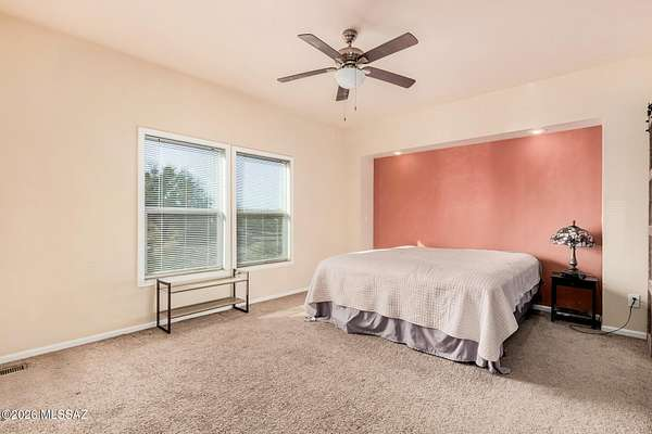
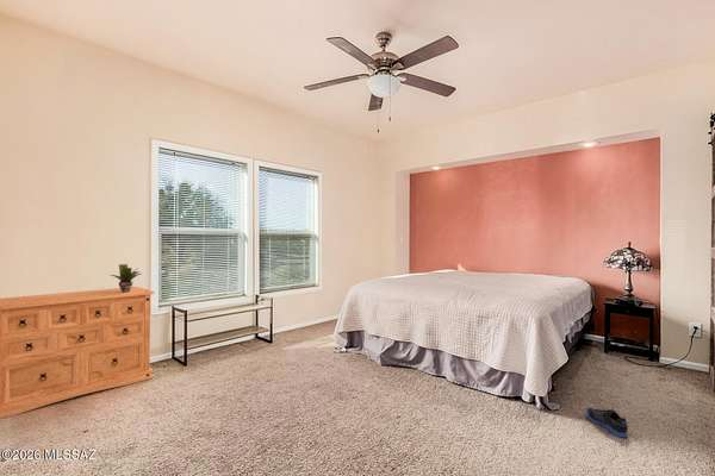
+ sneaker (605, 415)
+ dresser (75, 342)
+ potted plant (124, 277)
